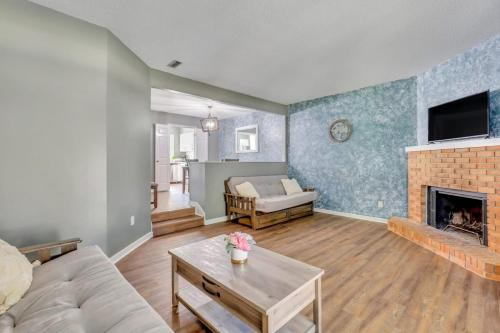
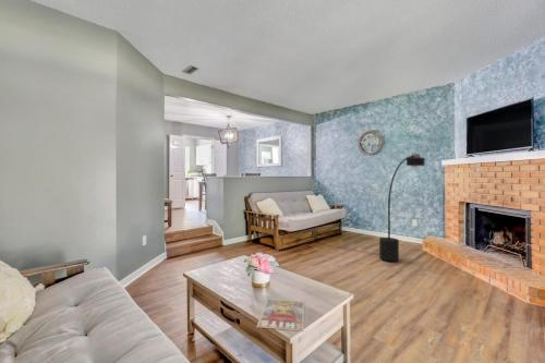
+ magazine (282, 312)
+ floor lamp (388, 201)
